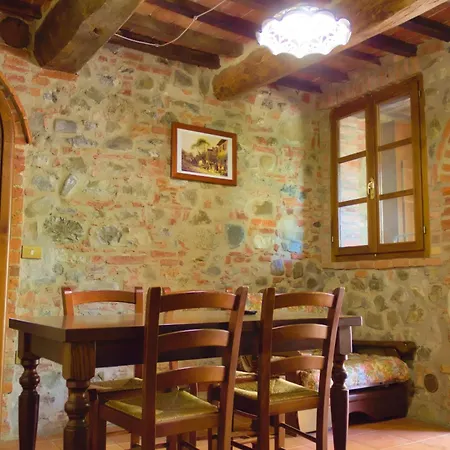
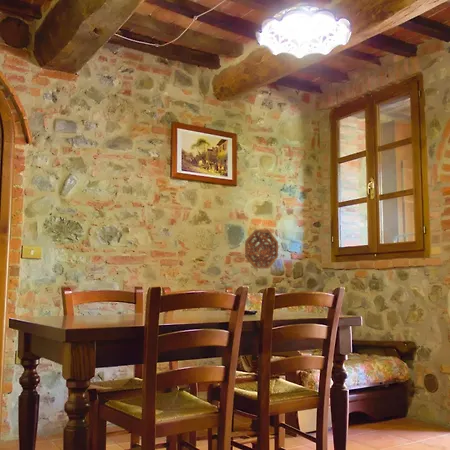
+ decorative platter (262, 249)
